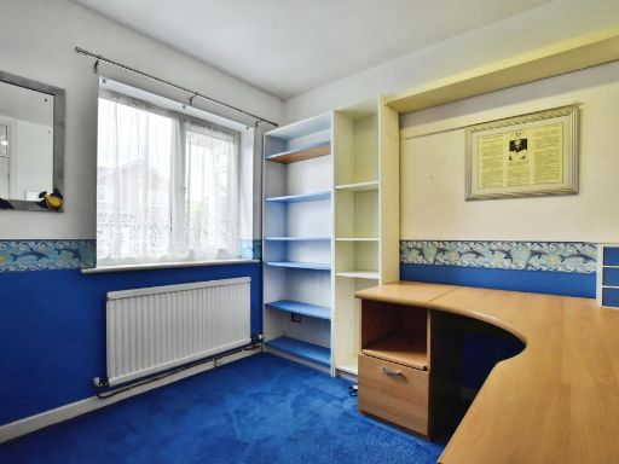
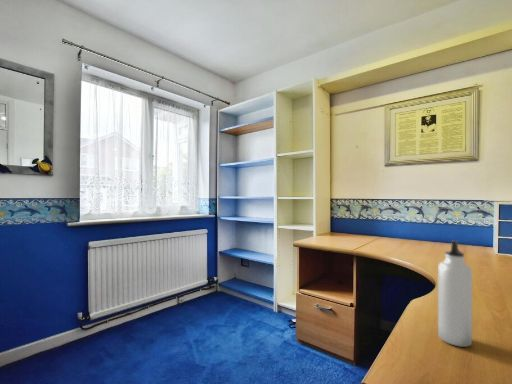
+ water bottle (454, 290)
